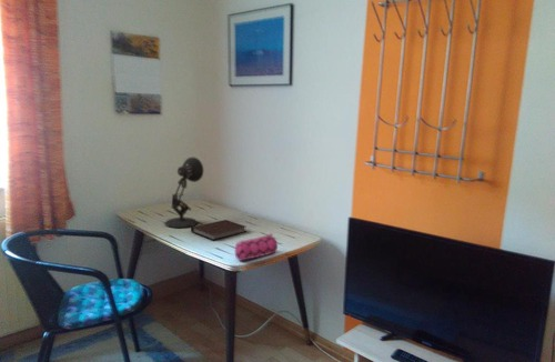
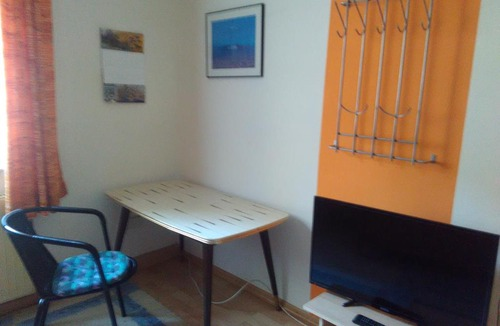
- notebook (219, 229)
- pencil case (255, 247)
- desk lamp (182, 191)
